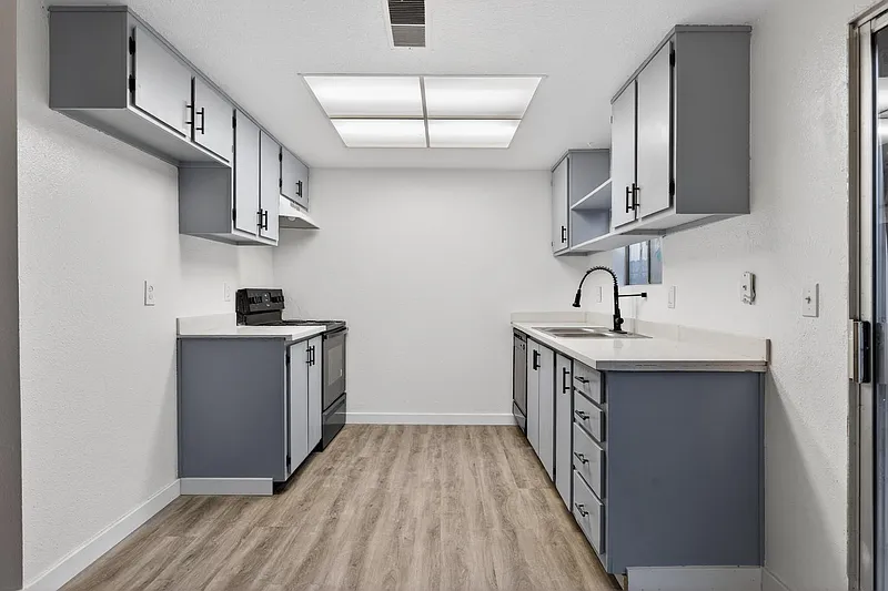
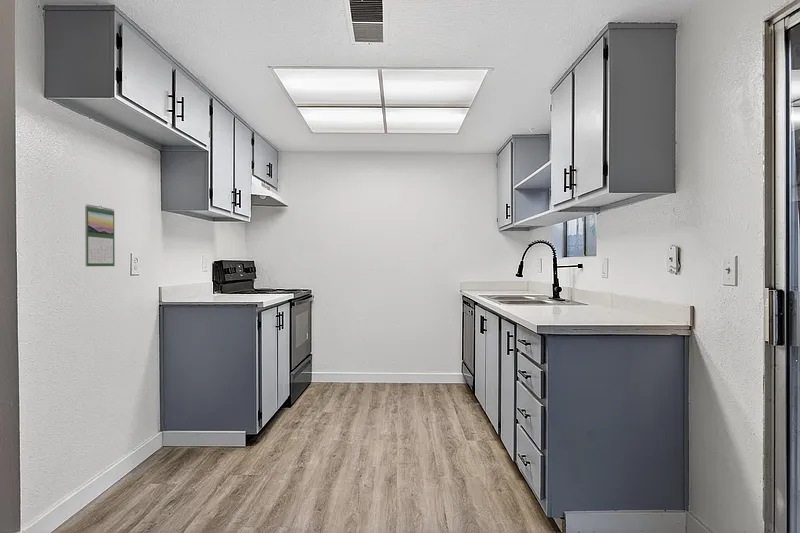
+ calendar (100, 236)
